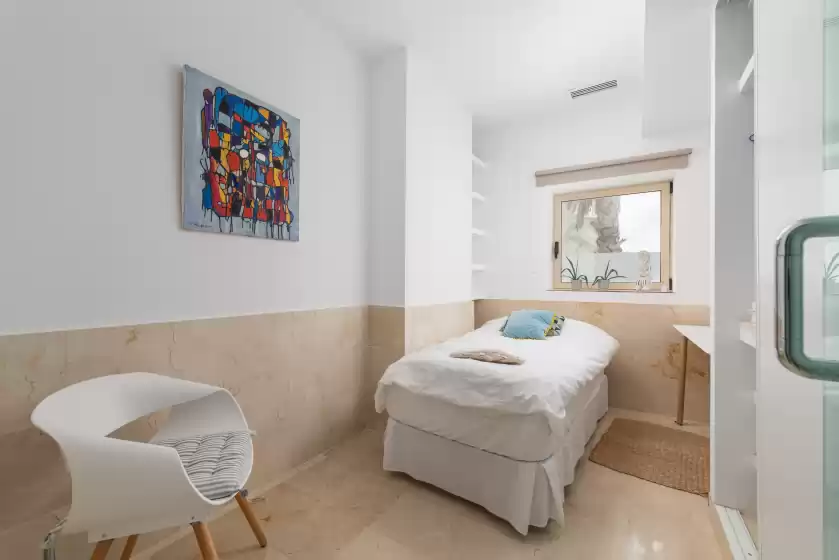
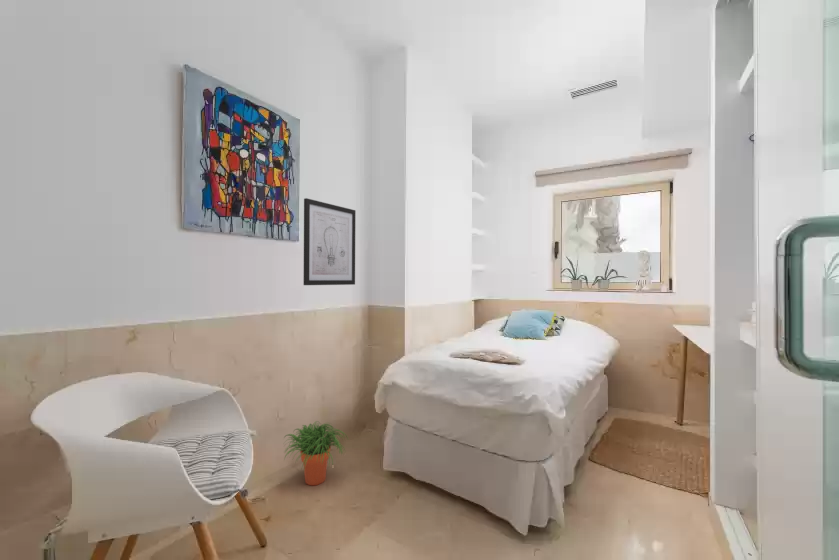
+ wall art (331, 244)
+ potted plant (316, 452)
